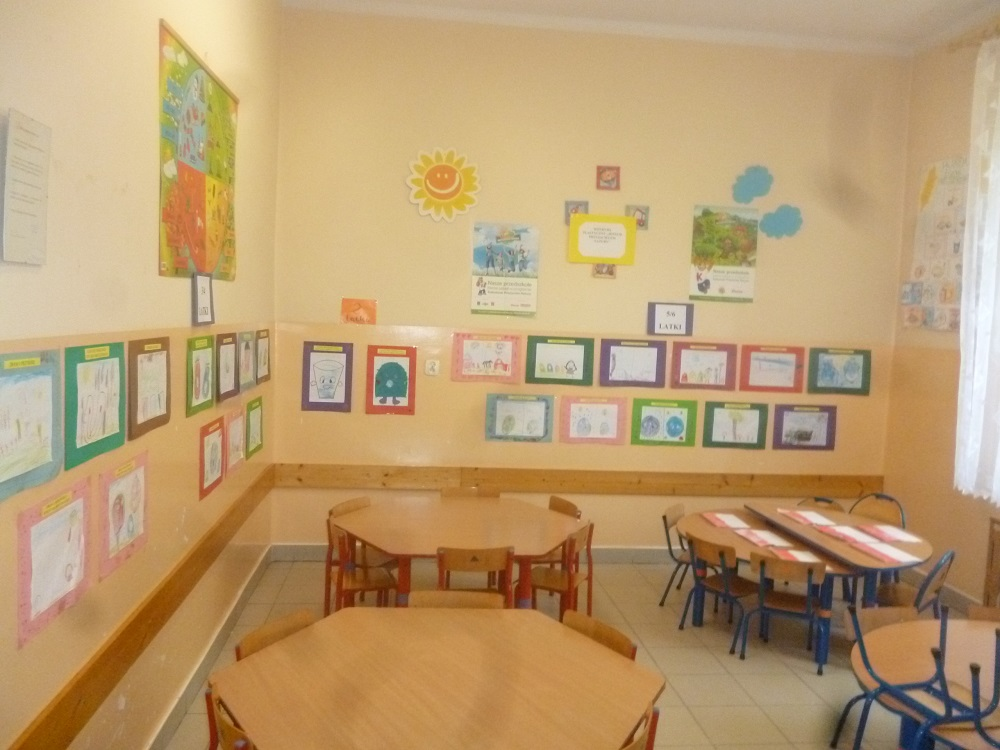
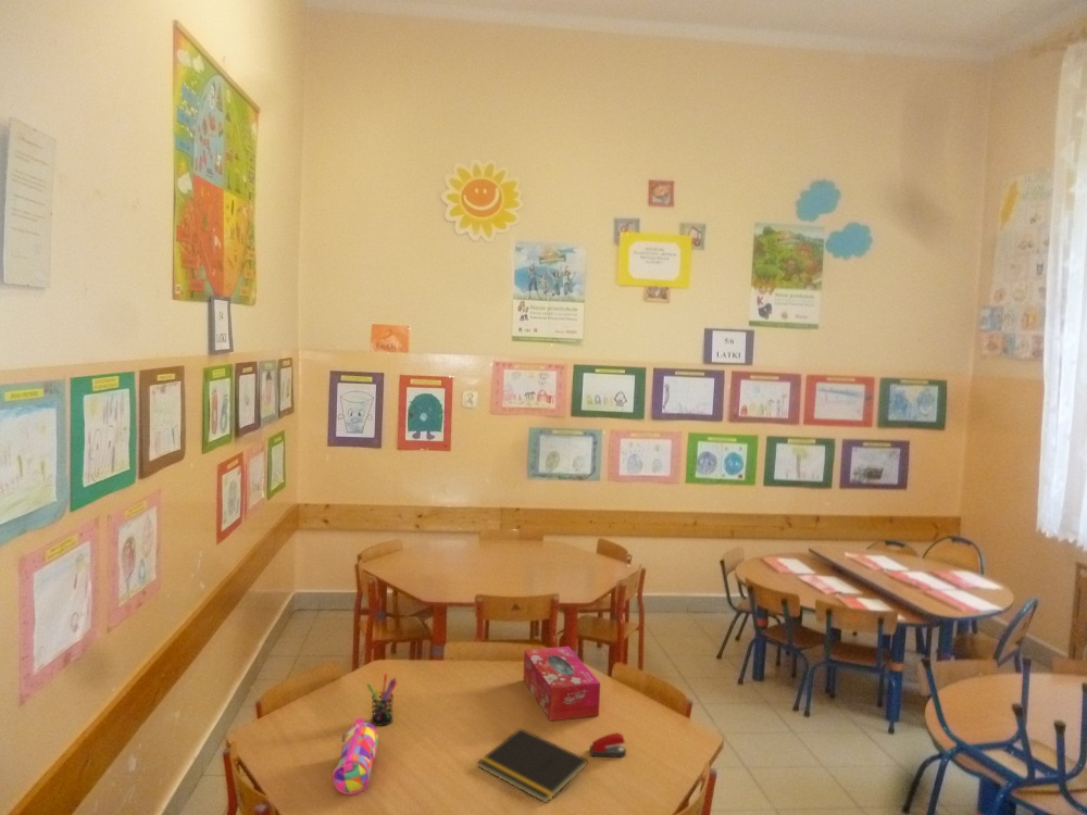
+ pencil case (355, 755)
+ pen holder (380, 698)
+ stapler (608, 743)
+ notepad (532, 763)
+ tissue box (560, 680)
